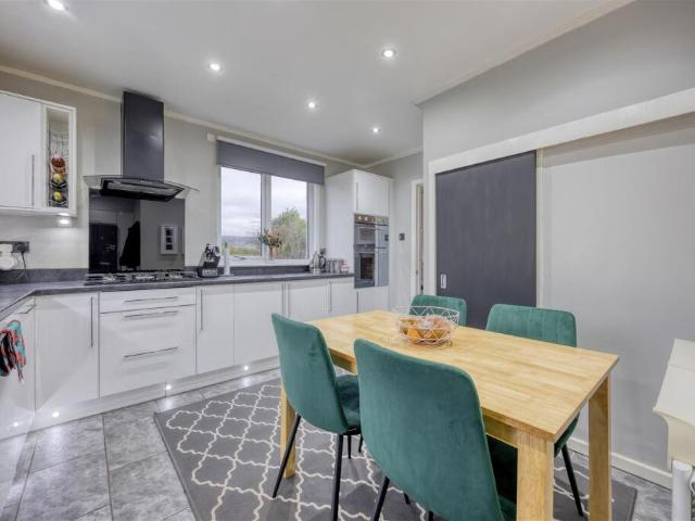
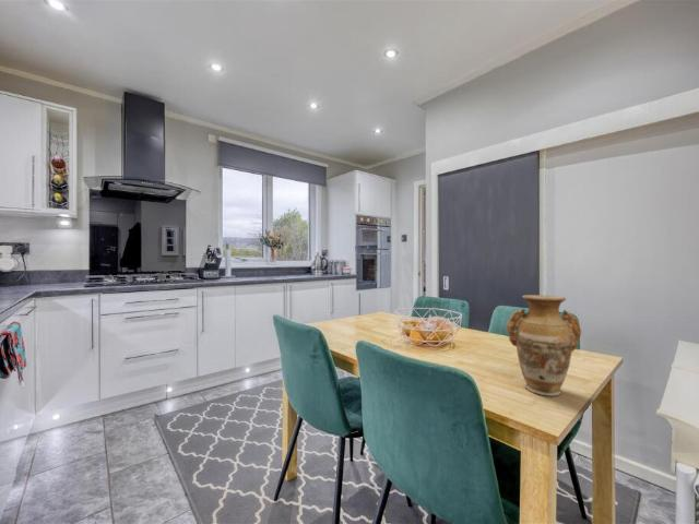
+ vase (542, 342)
